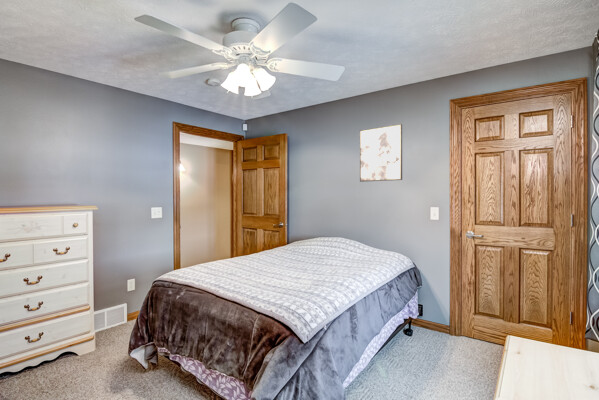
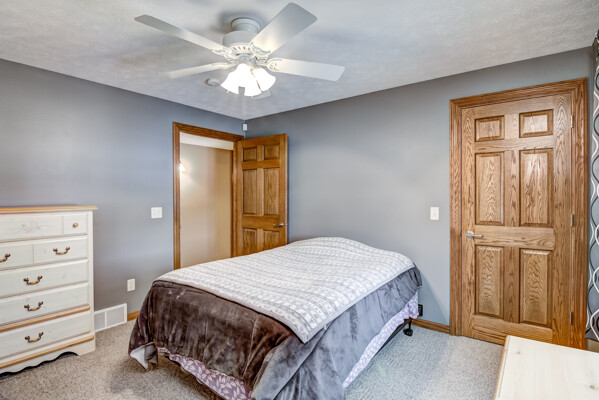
- wall art (380, 154)
